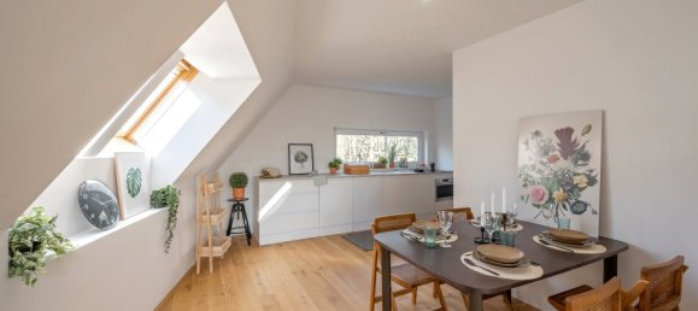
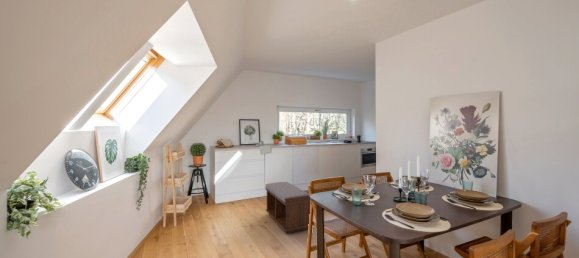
+ bench (286, 204)
